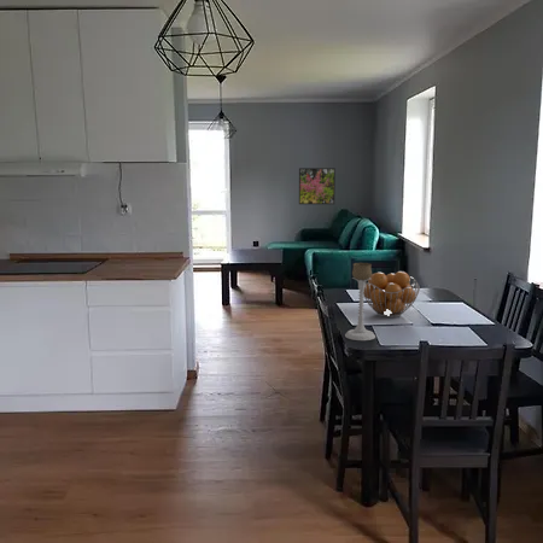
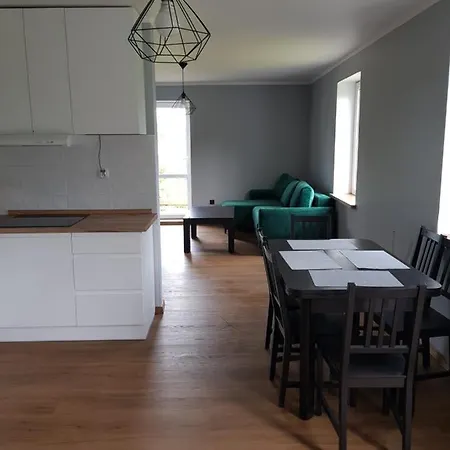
- fruit basket (390, 292)
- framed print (316, 186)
- candle holder (361, 300)
